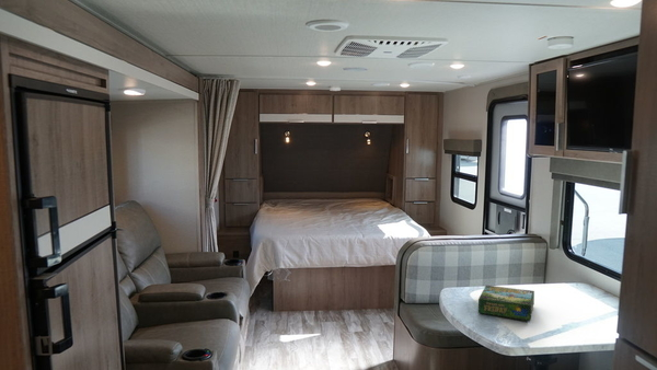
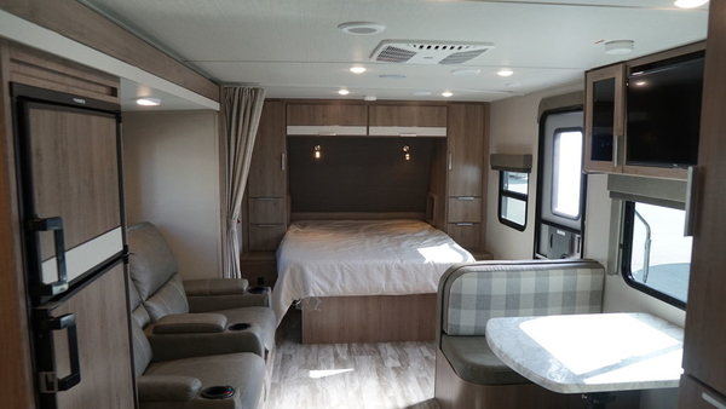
- board game (506, 301)
